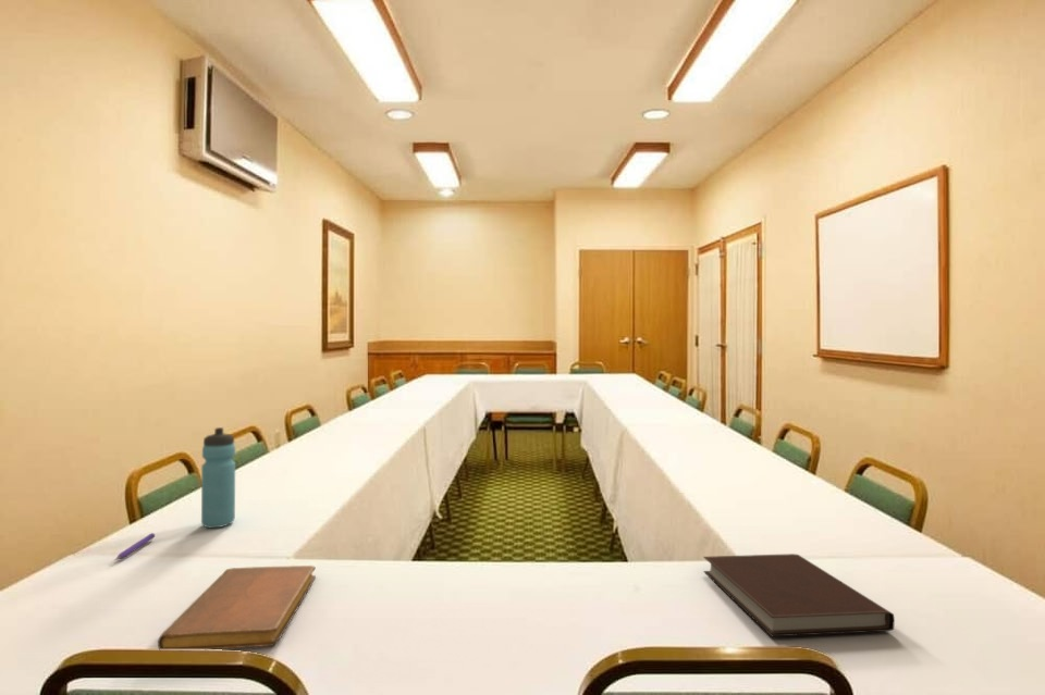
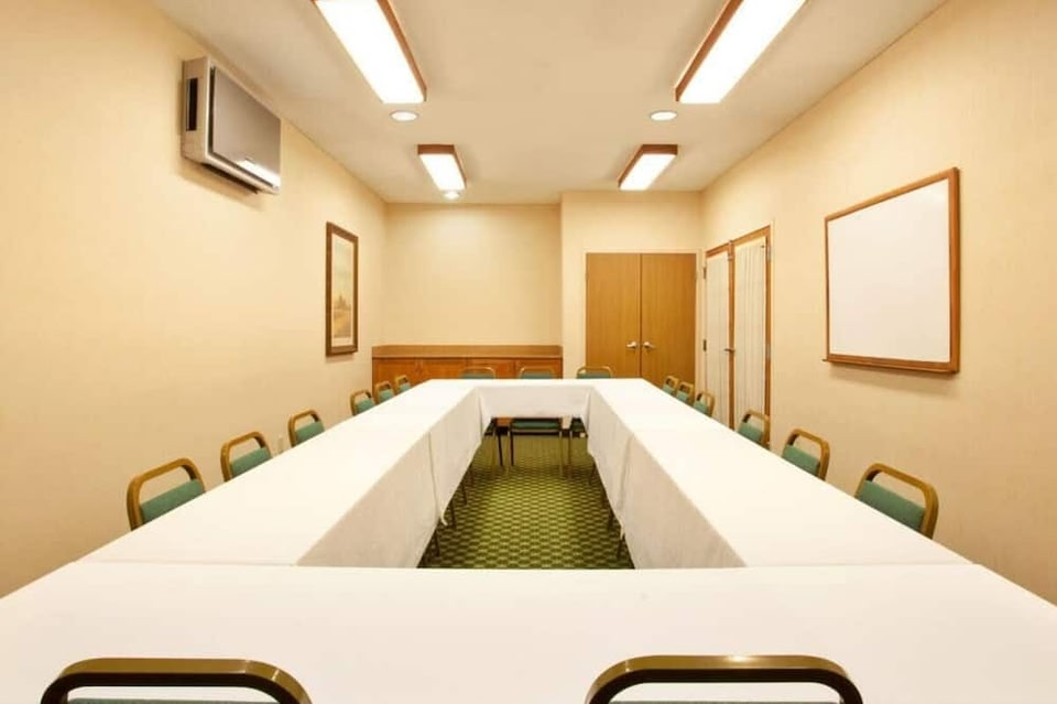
- pen (135, 546)
- notebook (787, 589)
- water bottle (218, 475)
- notebook (247, 601)
